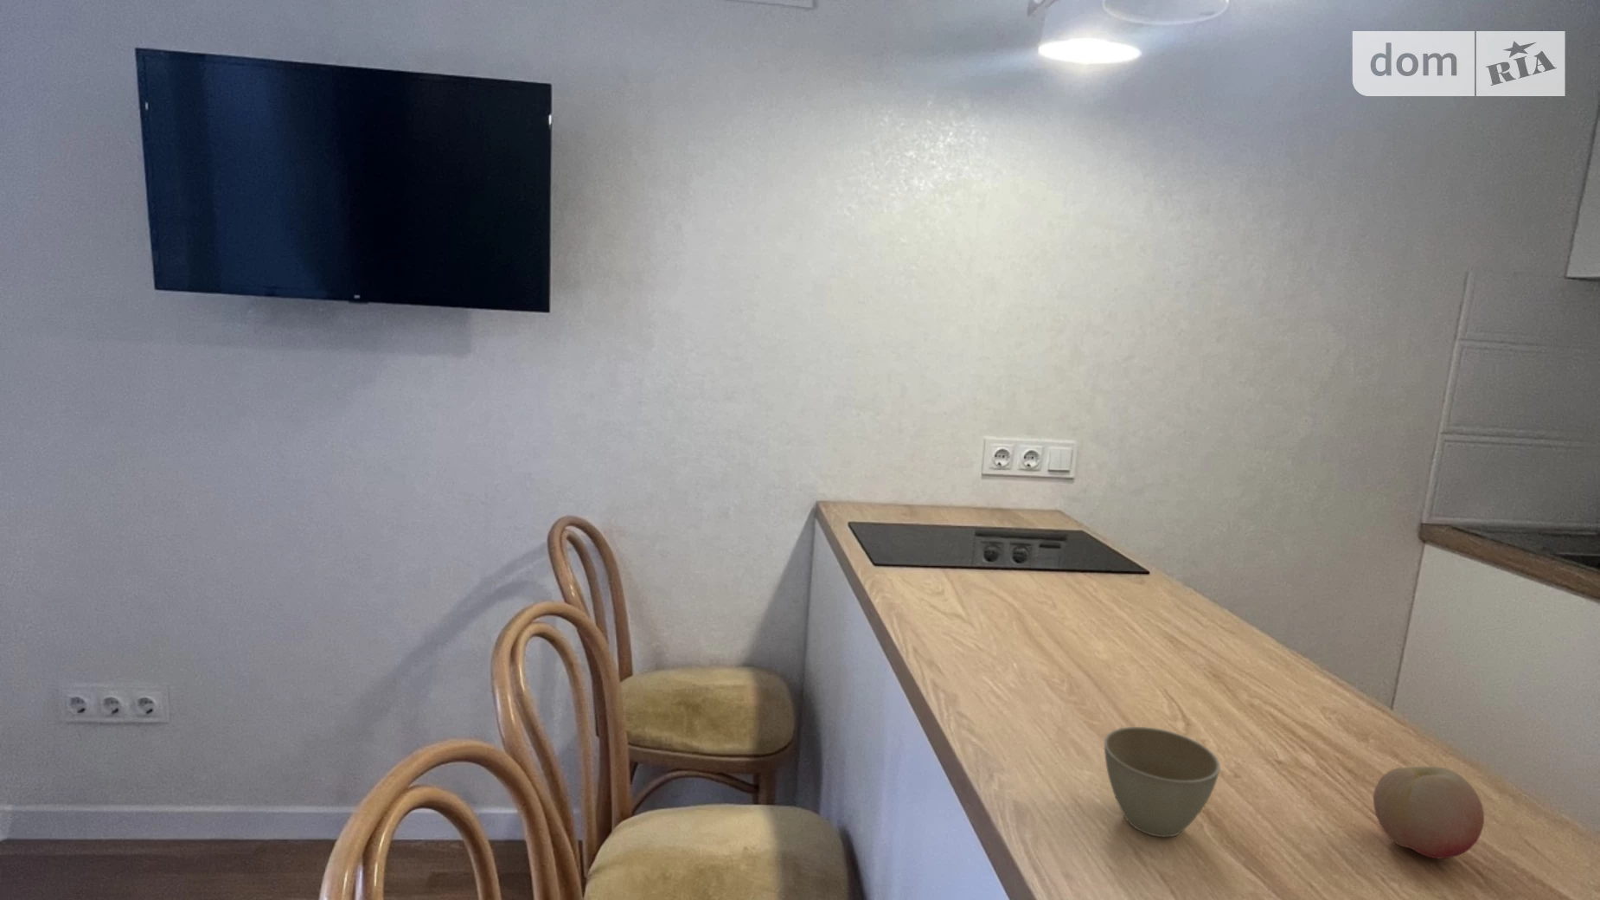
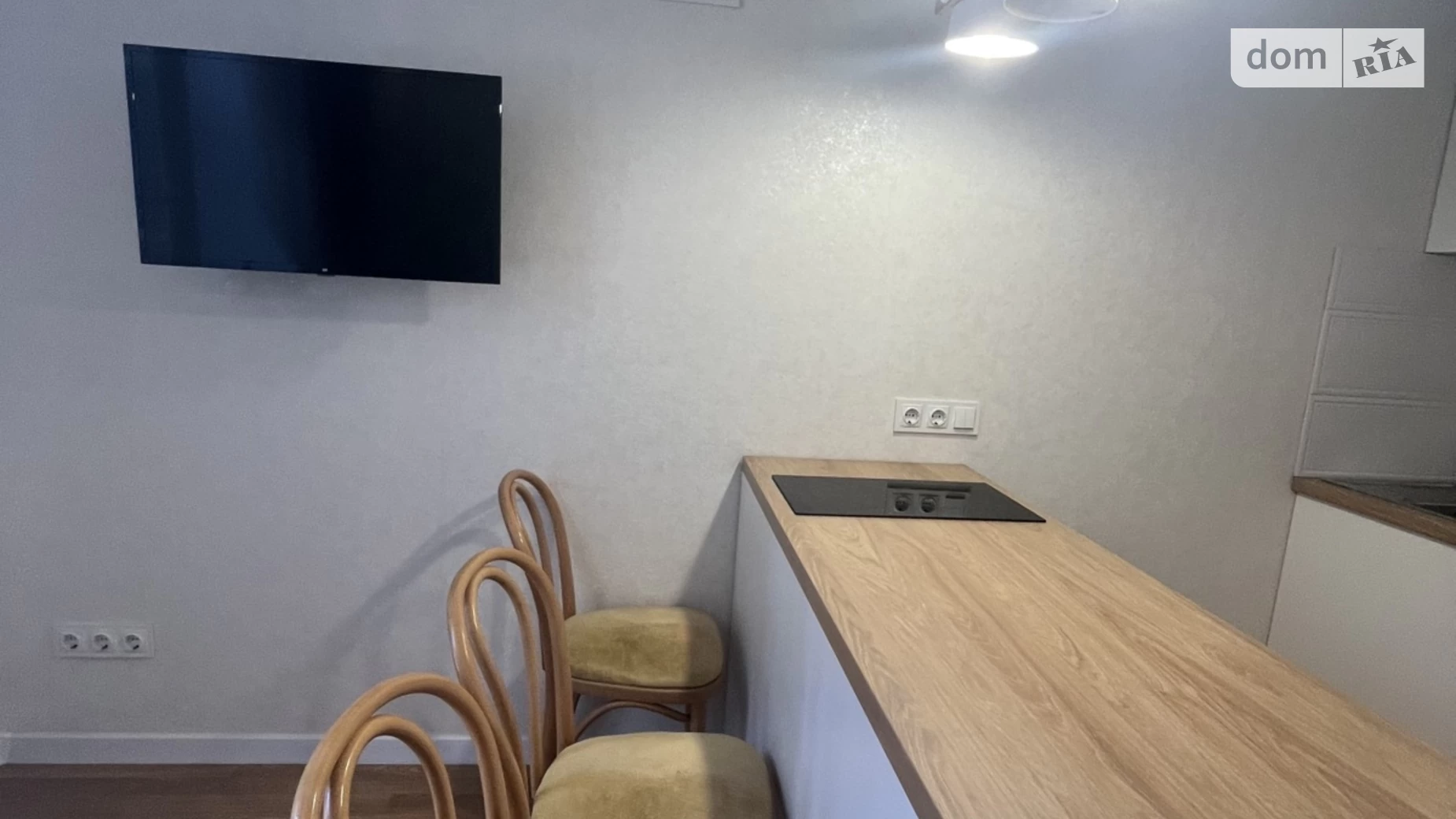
- fruit (1427, 809)
- flower pot (1156, 787)
